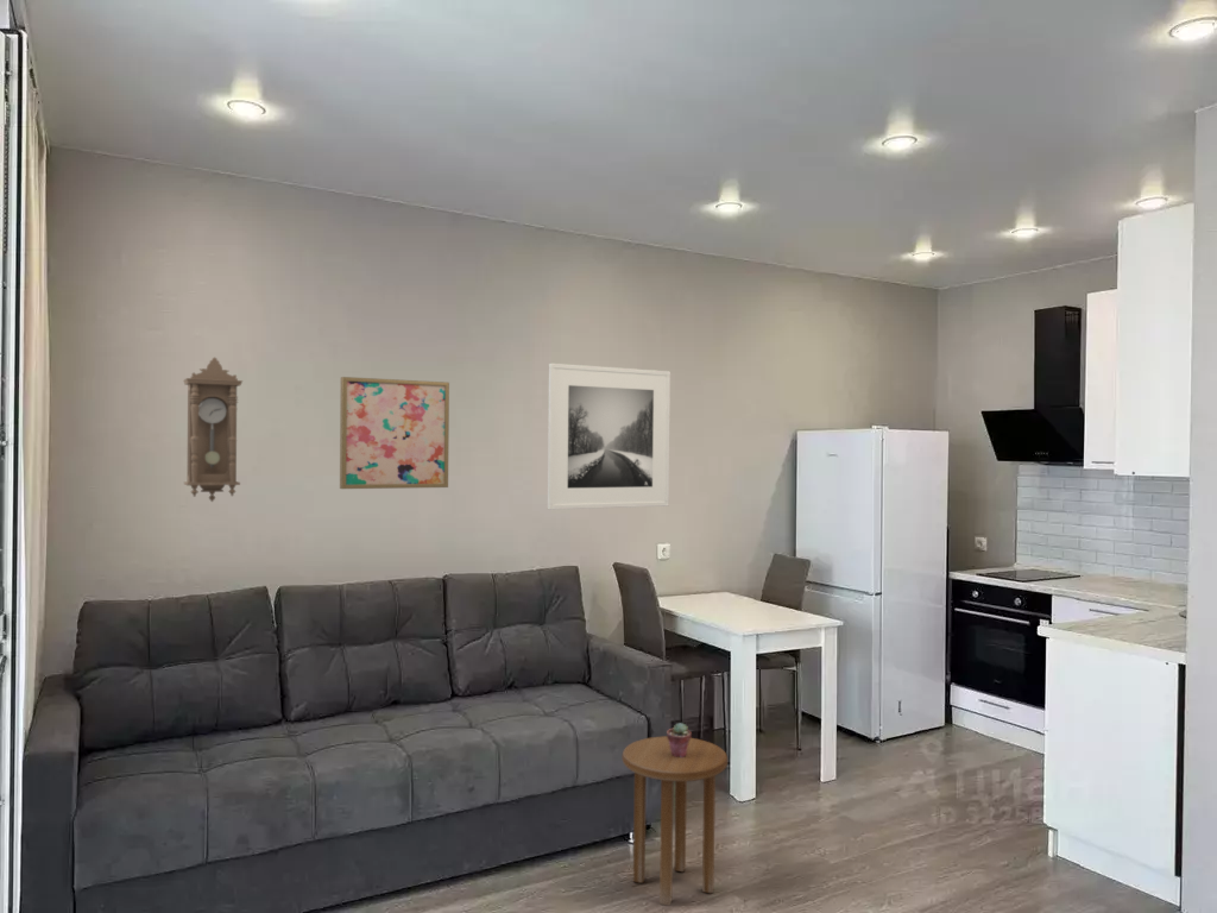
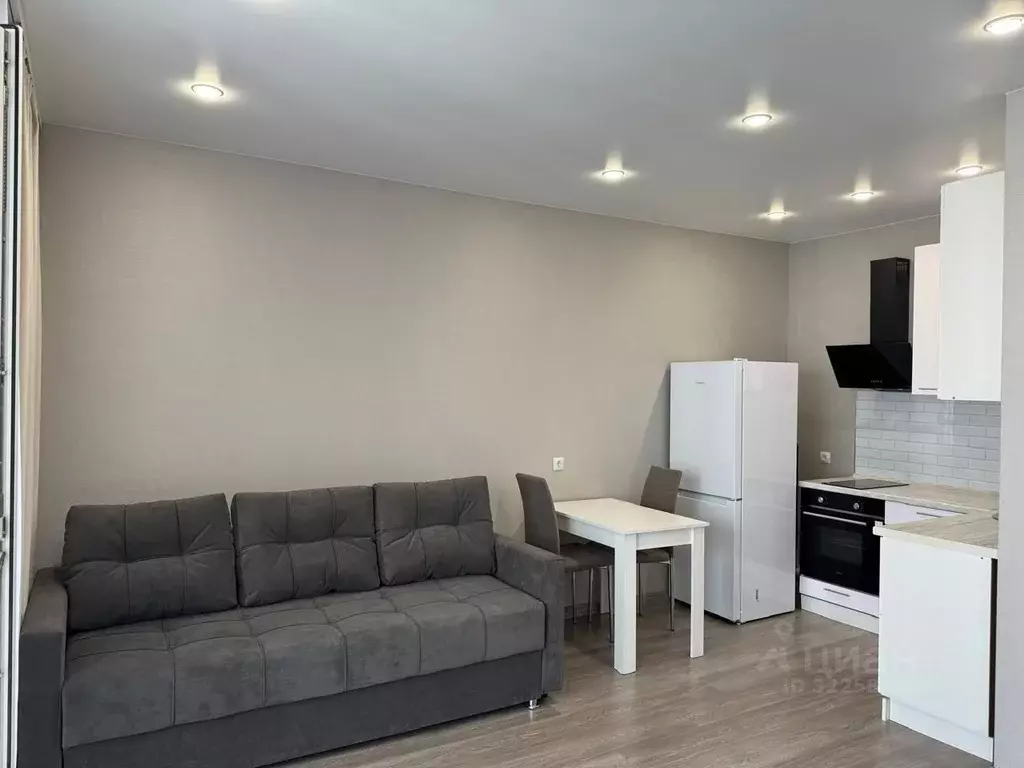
- potted succulent (679, 737)
- wall art (396, 434)
- pendulum clock (212, 429)
- side table (675, 819)
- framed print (611, 437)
